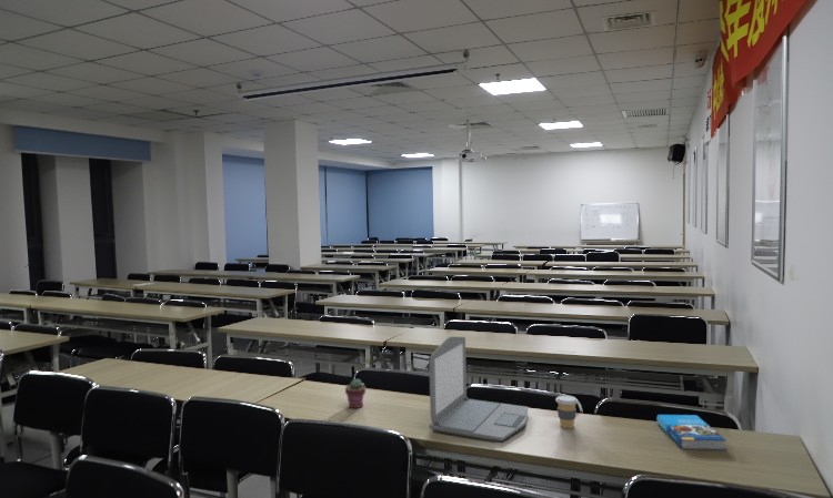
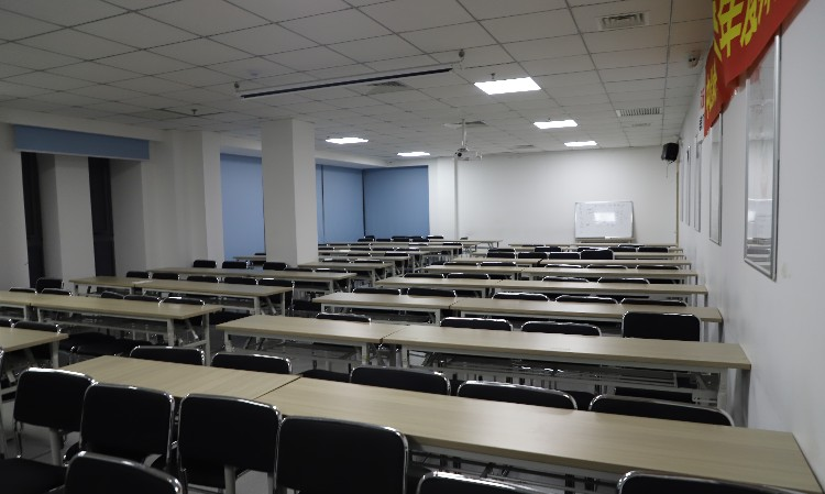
- potted succulent (355, 392)
- laptop (465, 382)
- book (689, 430)
- coffee cup (566, 411)
